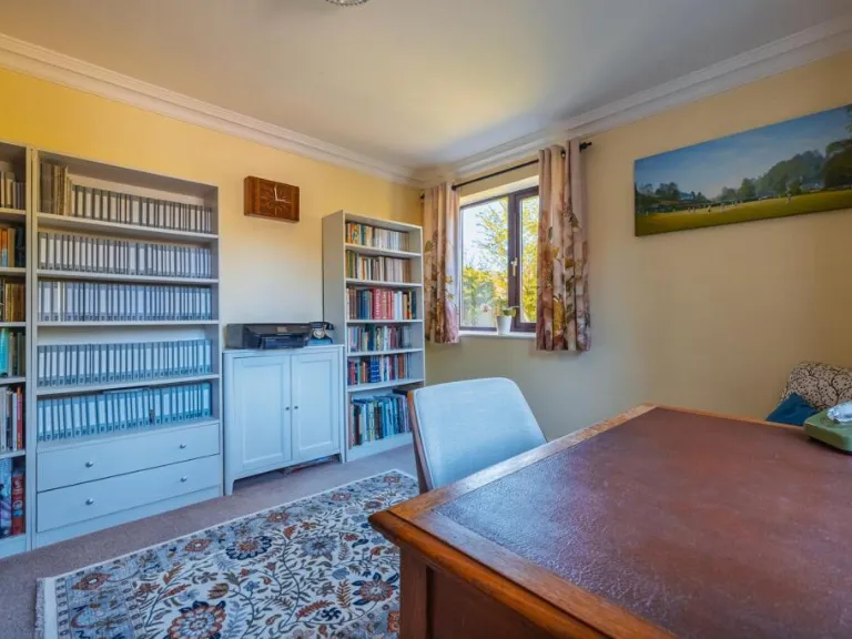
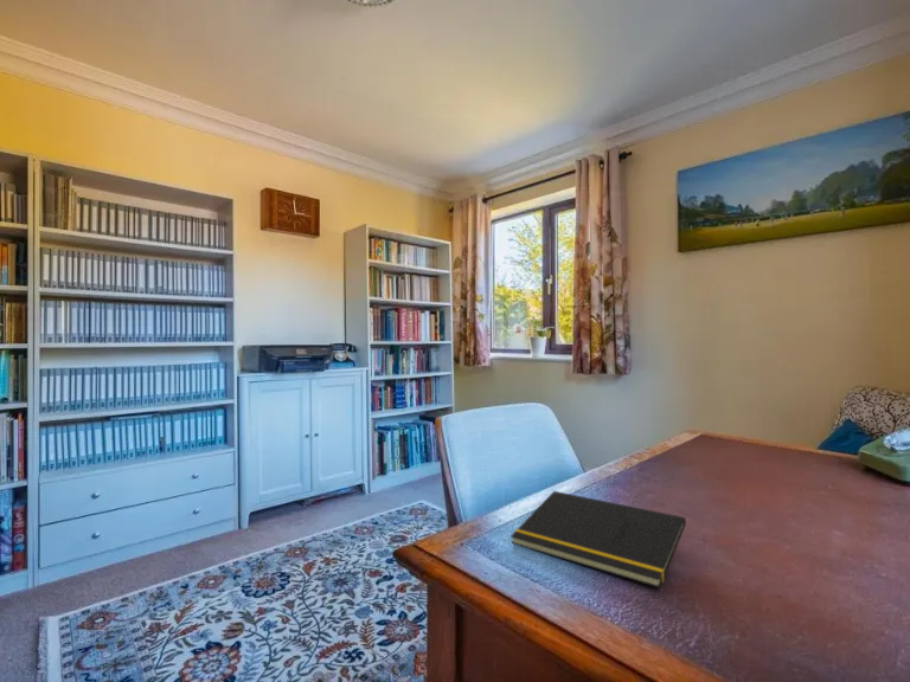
+ notepad (597, 530)
